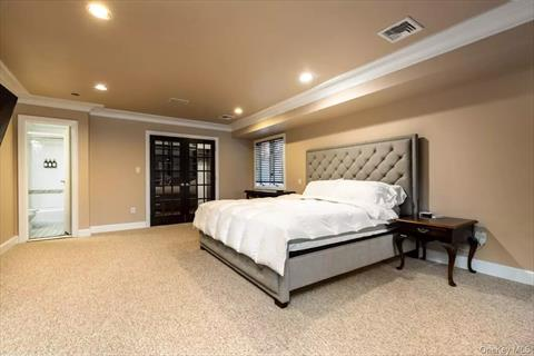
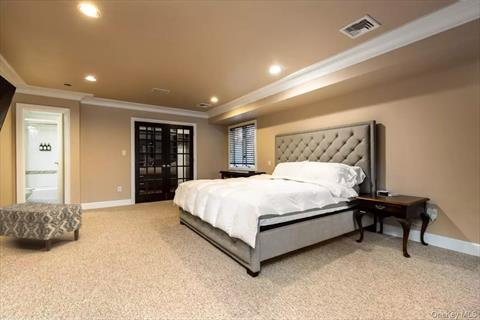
+ bench (35, 224)
